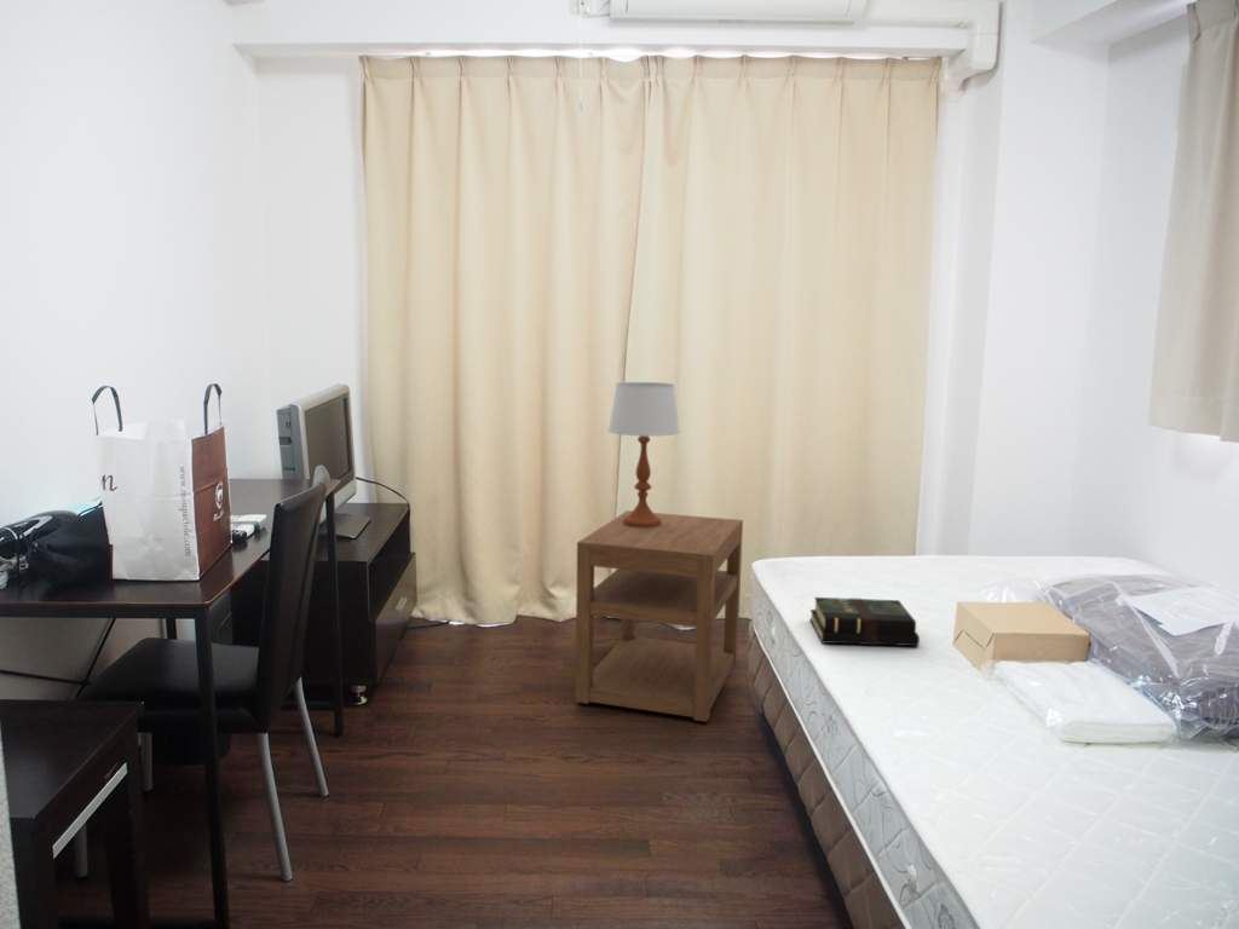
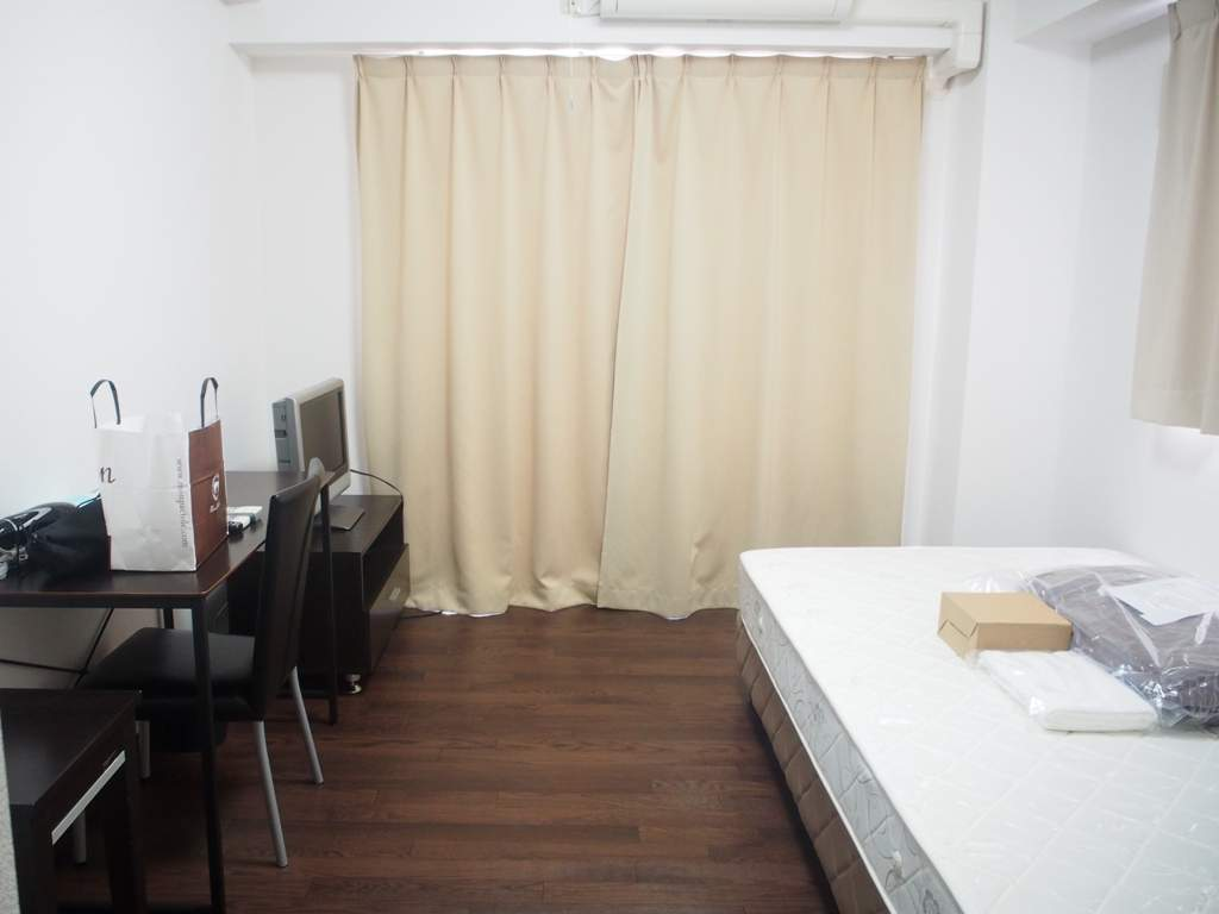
- table lamp (642, 454)
- nightstand (663, 606)
- book (861, 621)
